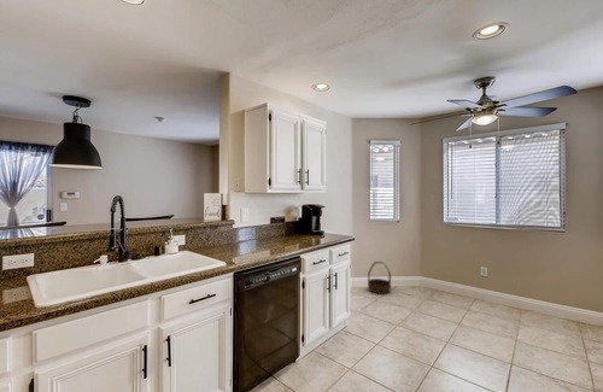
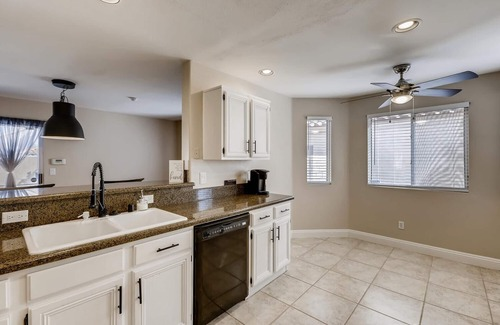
- basket (379, 279)
